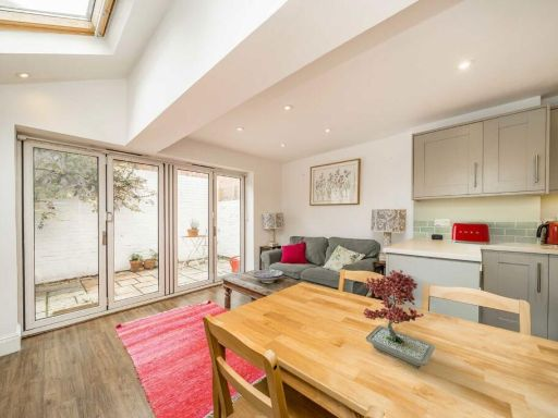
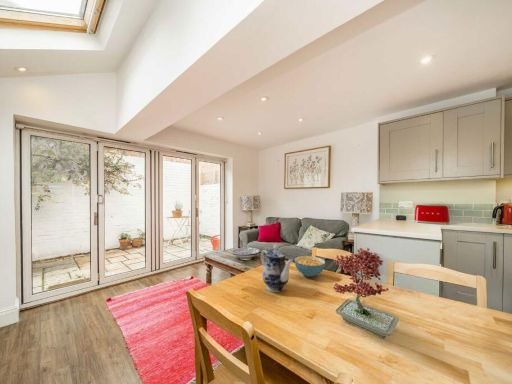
+ teapot (275, 266)
+ cereal bowl (309, 267)
